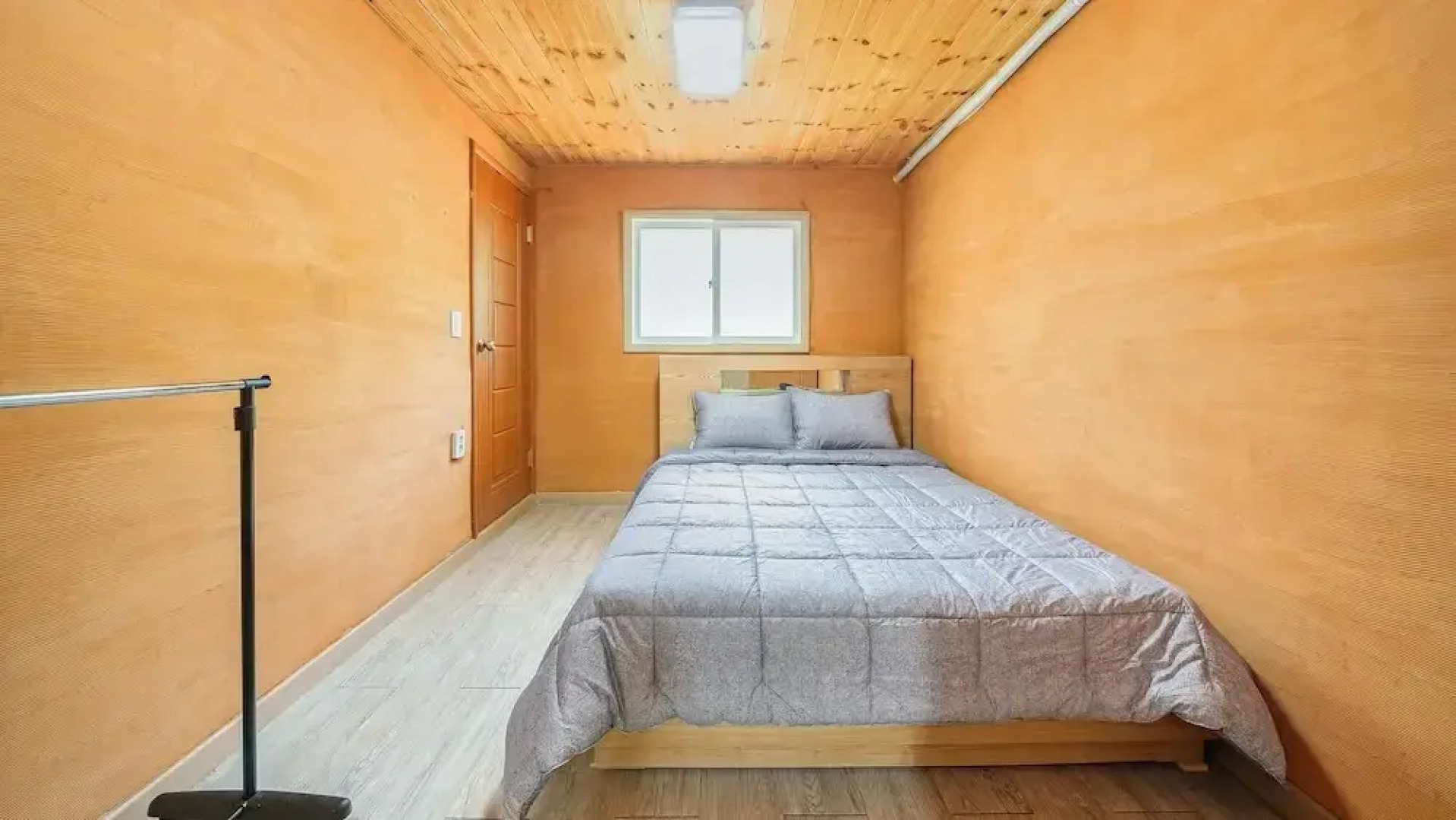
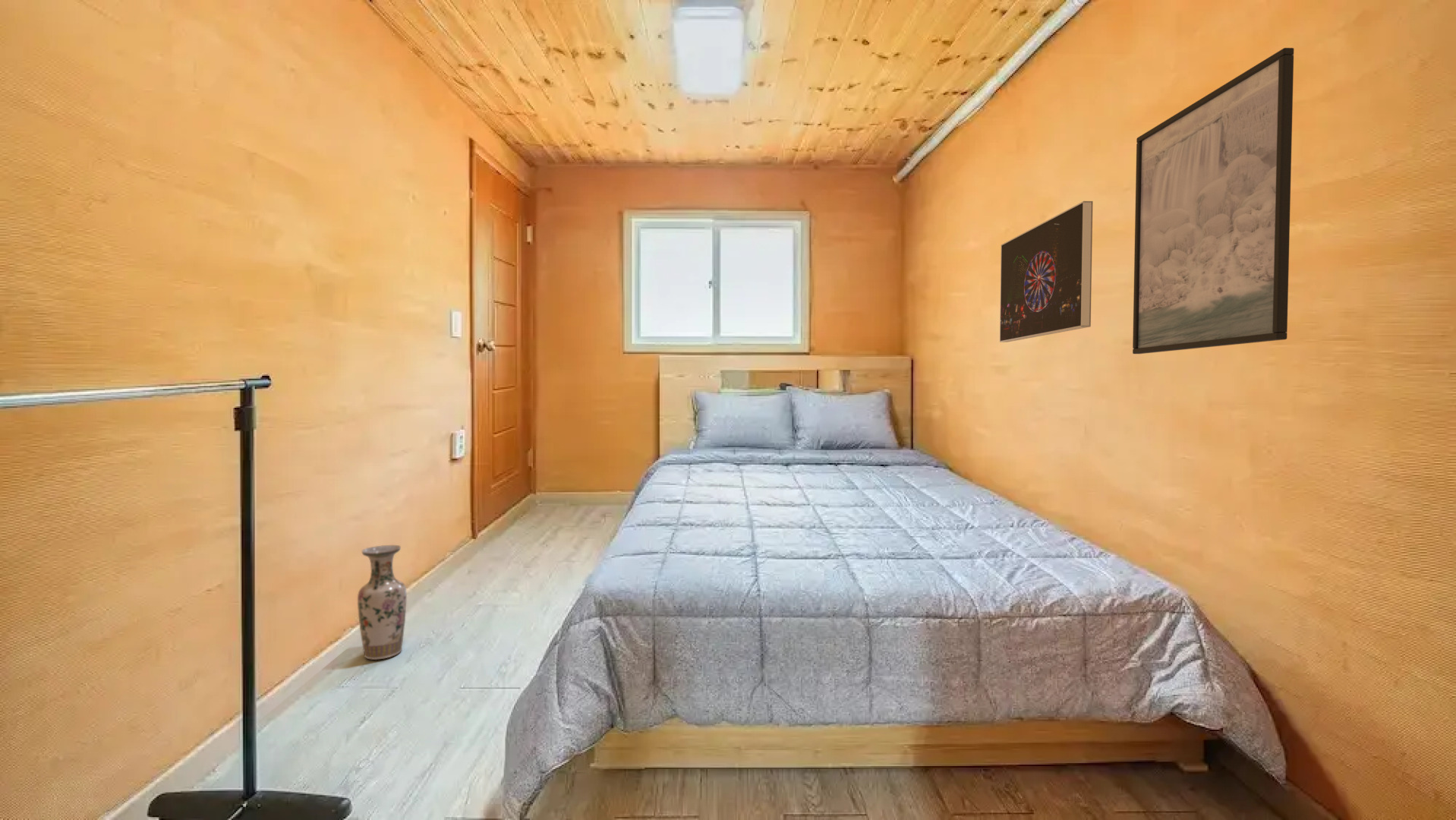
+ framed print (1201, 224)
+ vase (382, 601)
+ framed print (1040, 280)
